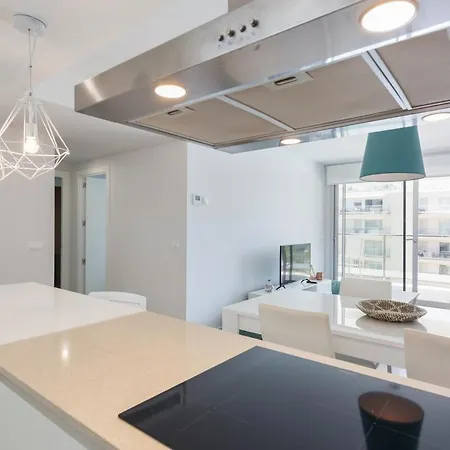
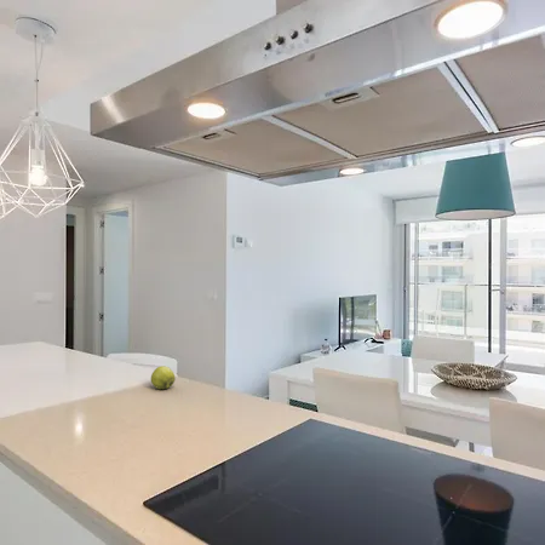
+ apple (162, 377)
